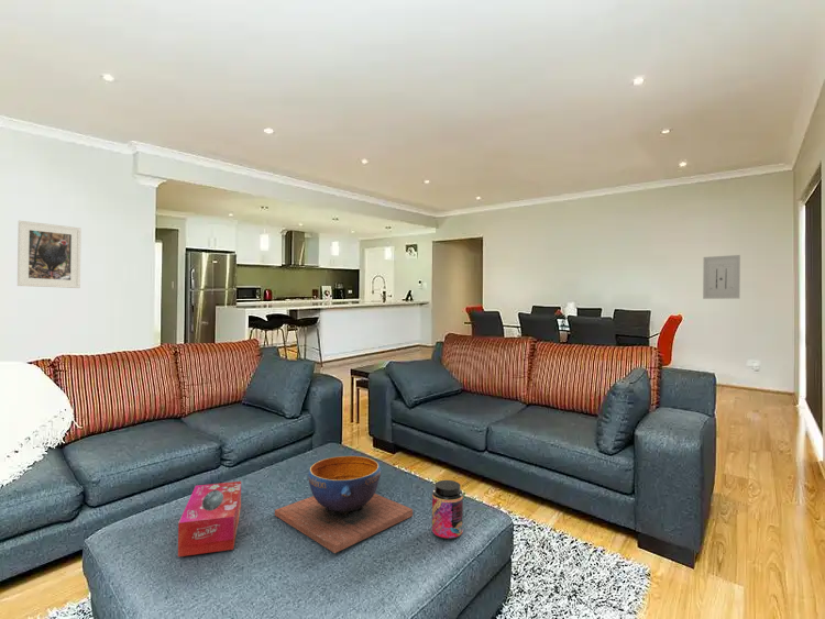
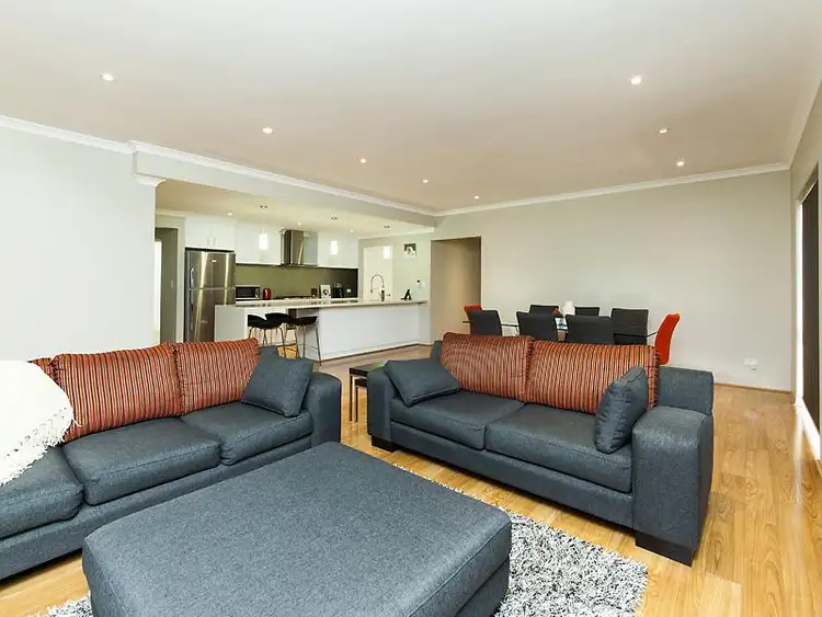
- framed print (50, 255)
- jar (447, 508)
- decorative bowl (343, 490)
- wall art (721, 277)
- tissue box (212, 515)
